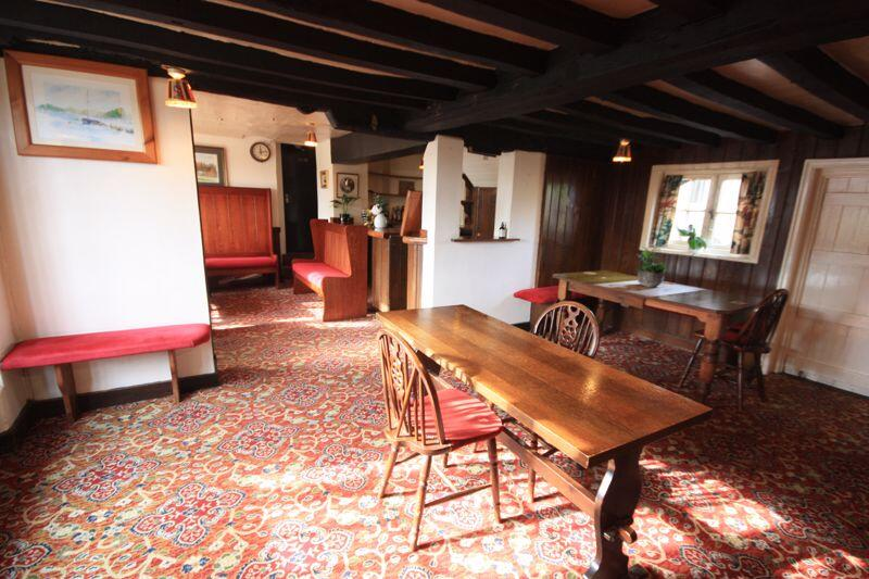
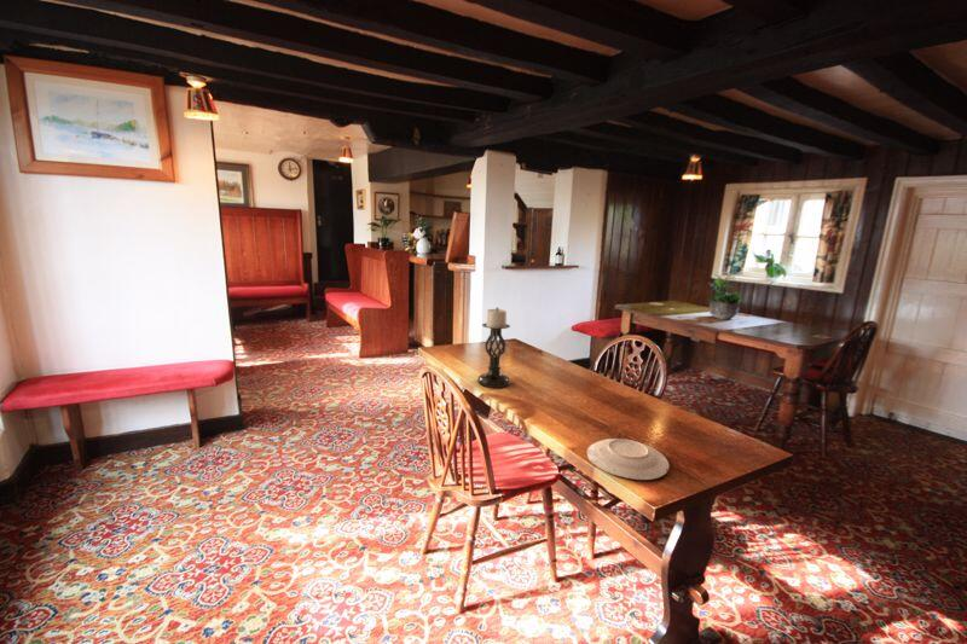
+ plate (627, 453)
+ candle holder (496, 344)
